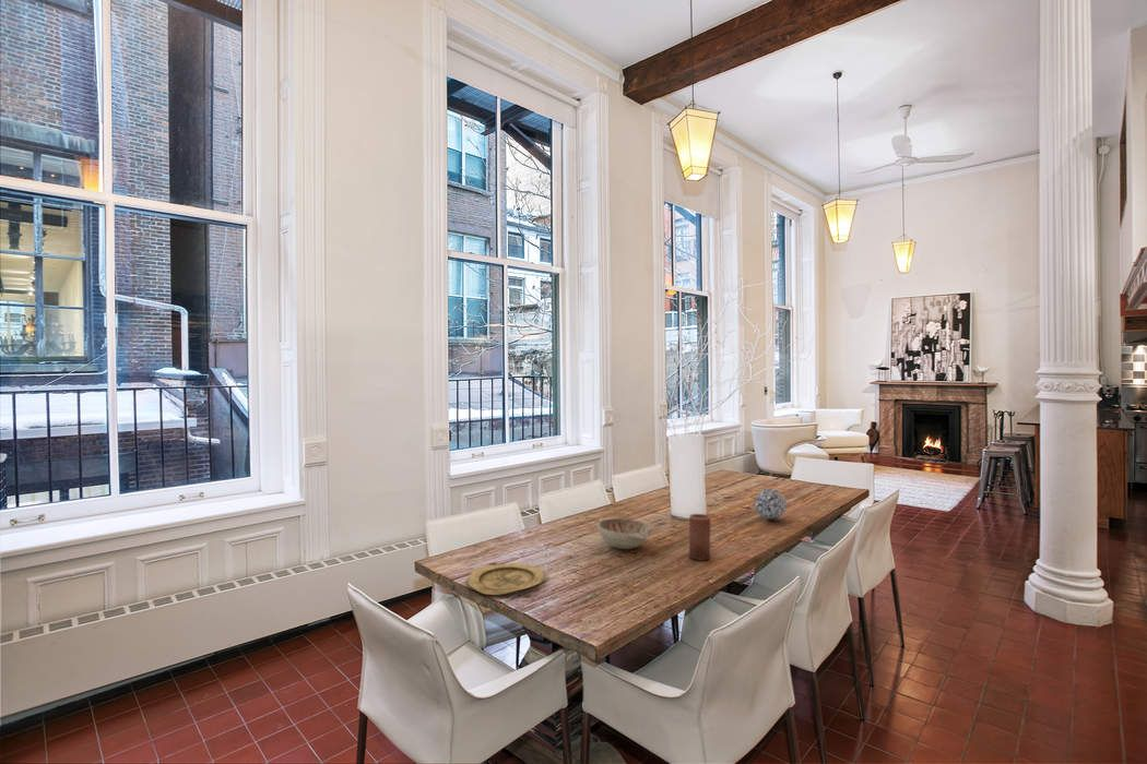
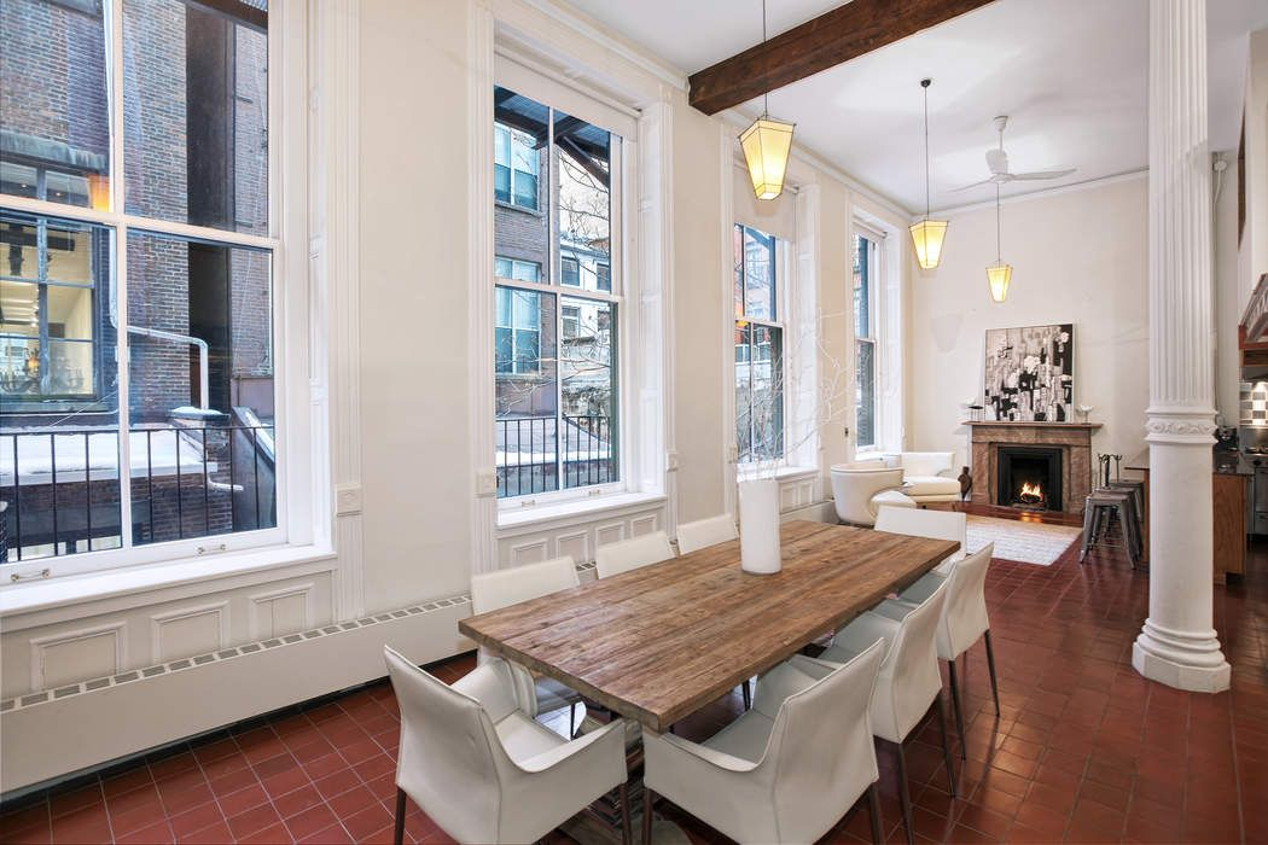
- decorative bowl (624, 535)
- plate (506, 577)
- candle (699, 536)
- decorative ball (770, 502)
